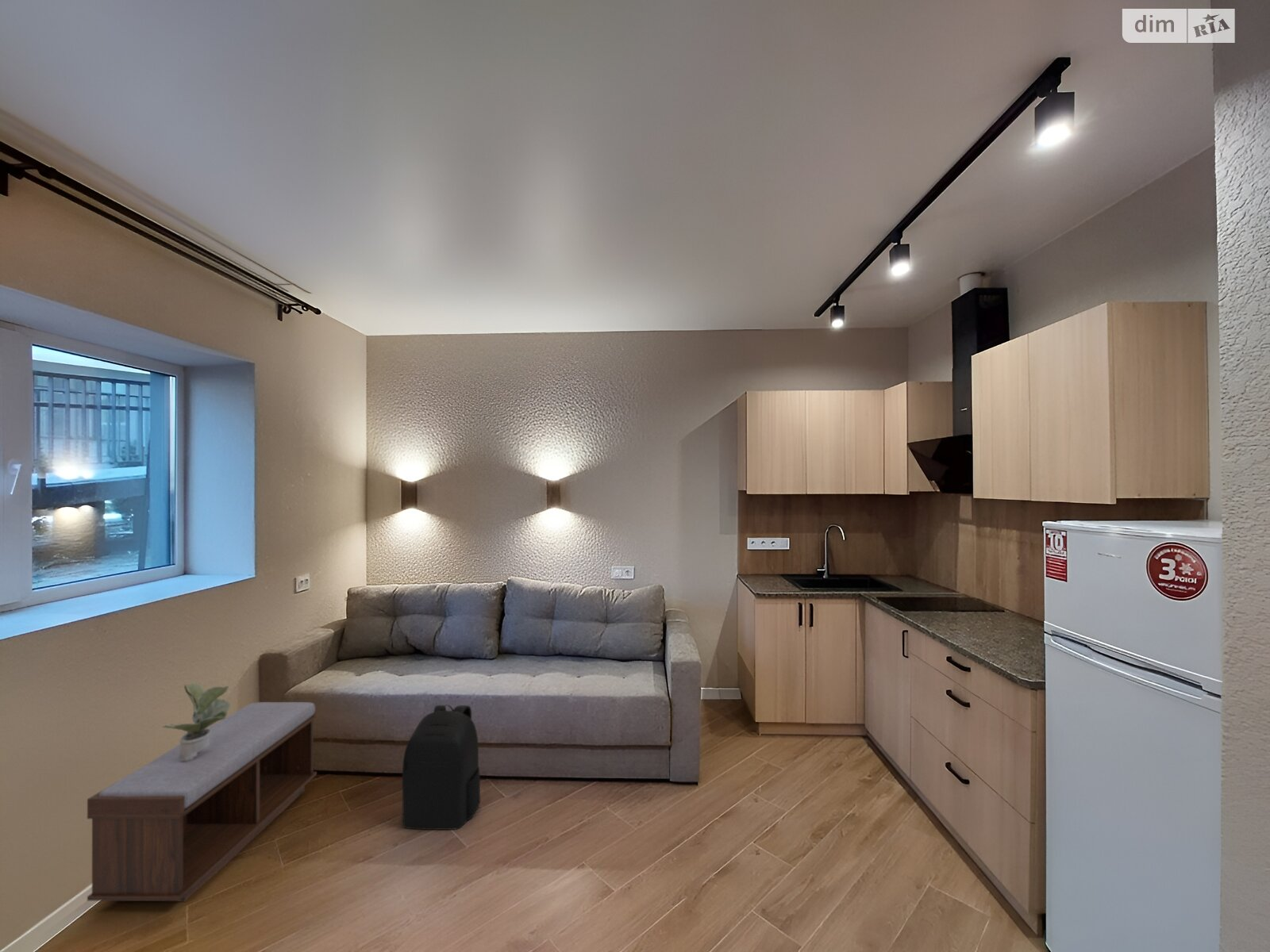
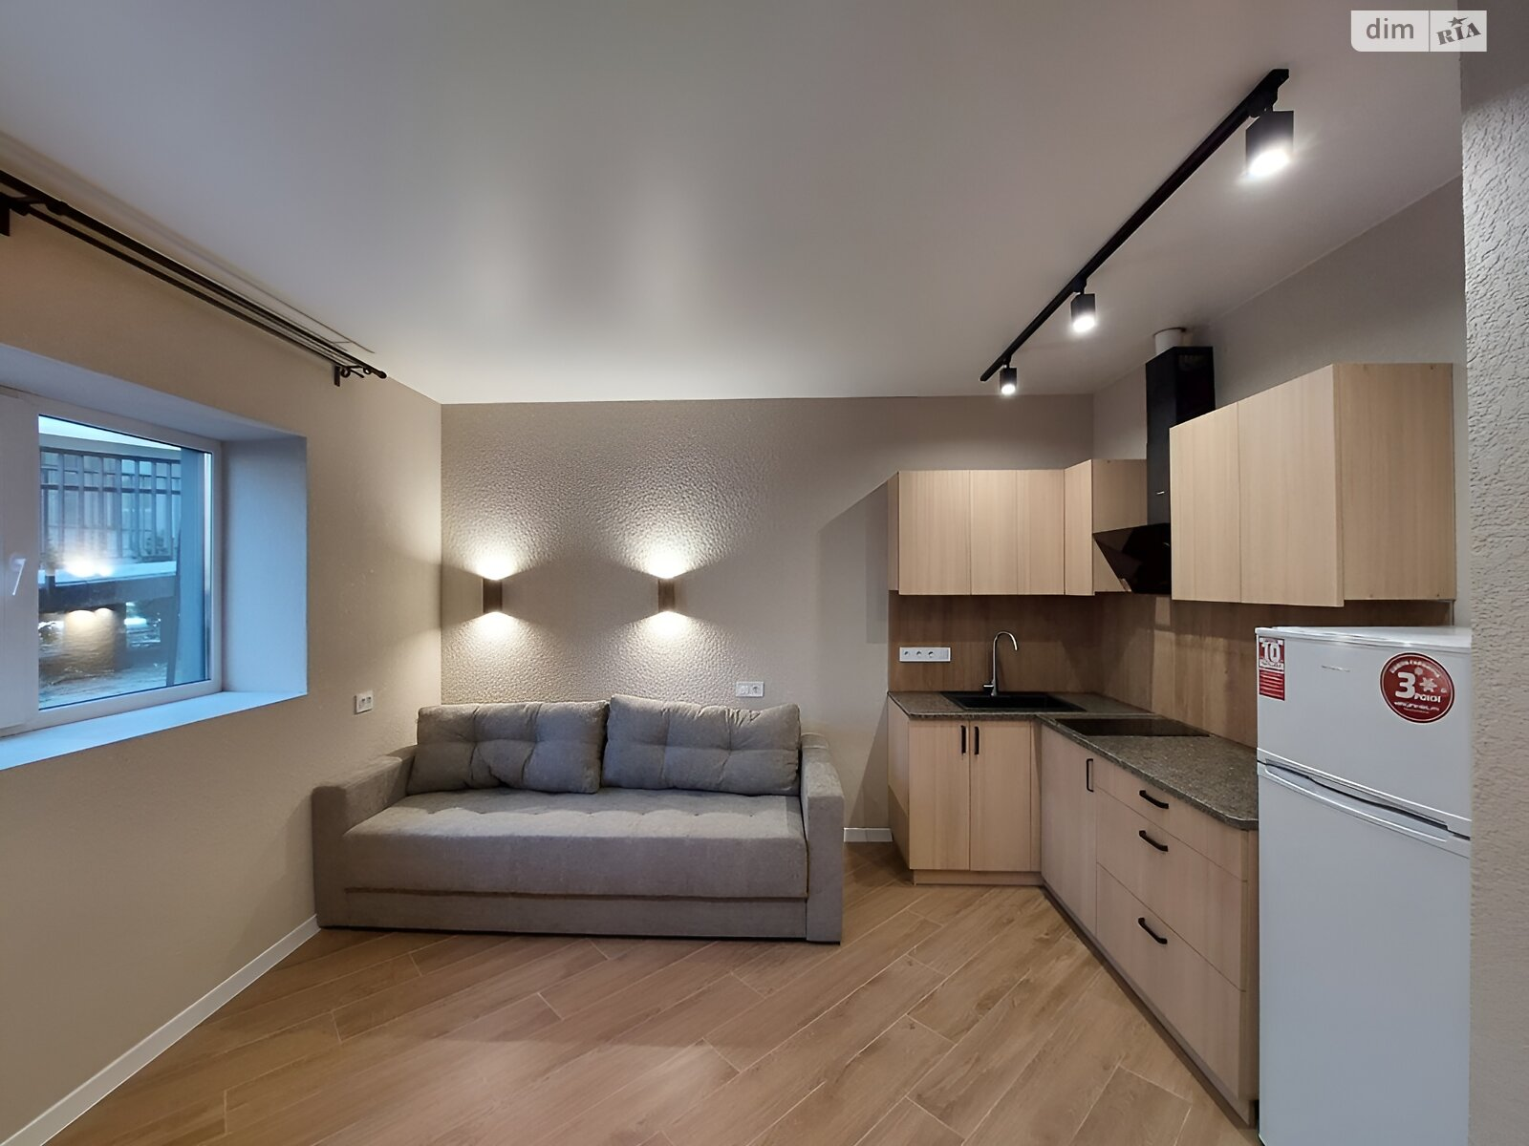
- potted plant (202, 720)
- bench (223, 787)
- backpack (444, 757)
